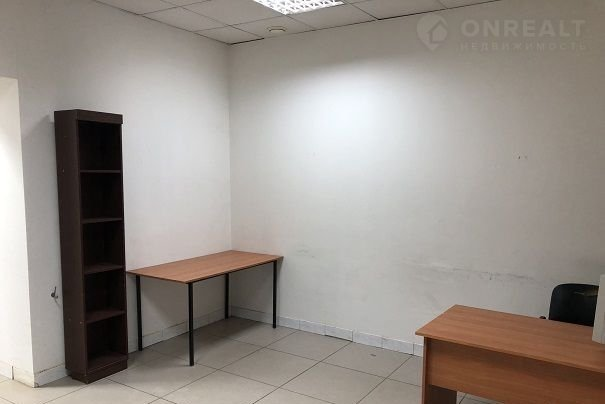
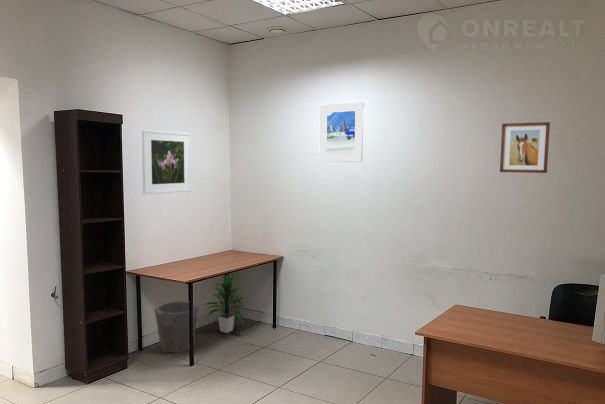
+ indoor plant (227, 303)
+ waste bin (176, 327)
+ wall art (524, 147)
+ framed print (168, 162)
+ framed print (340, 132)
